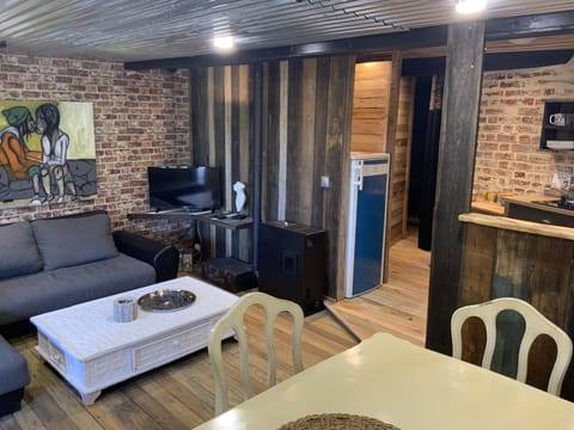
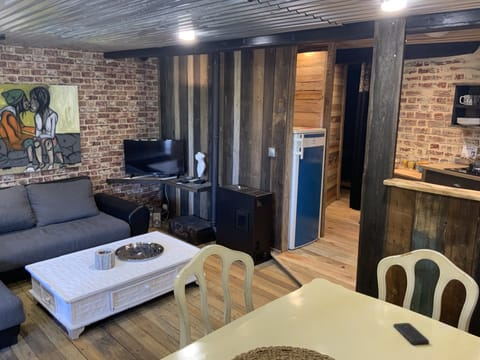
+ smartphone (410, 332)
